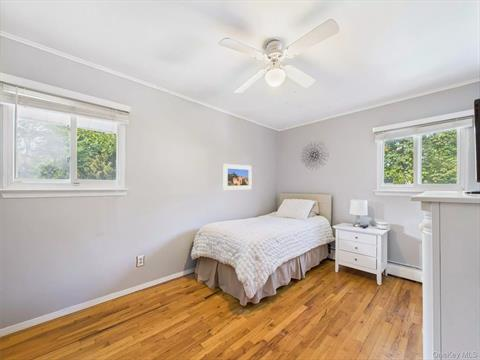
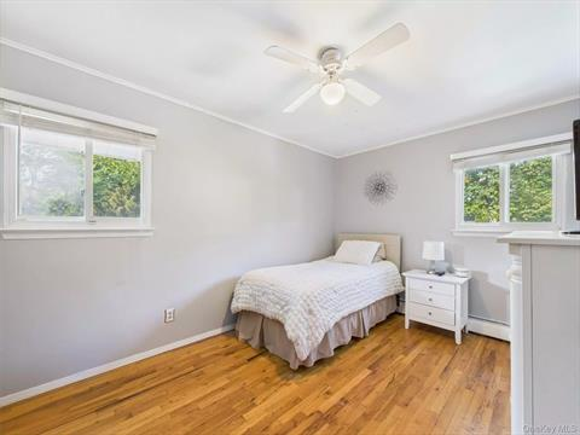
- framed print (238, 177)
